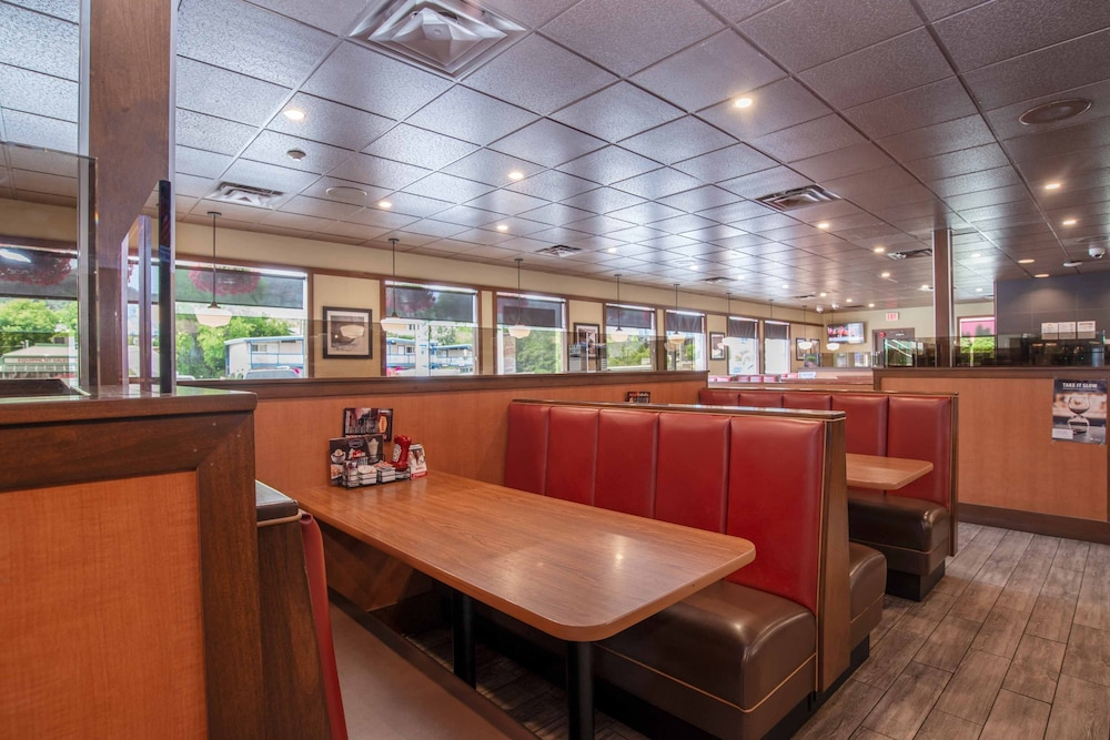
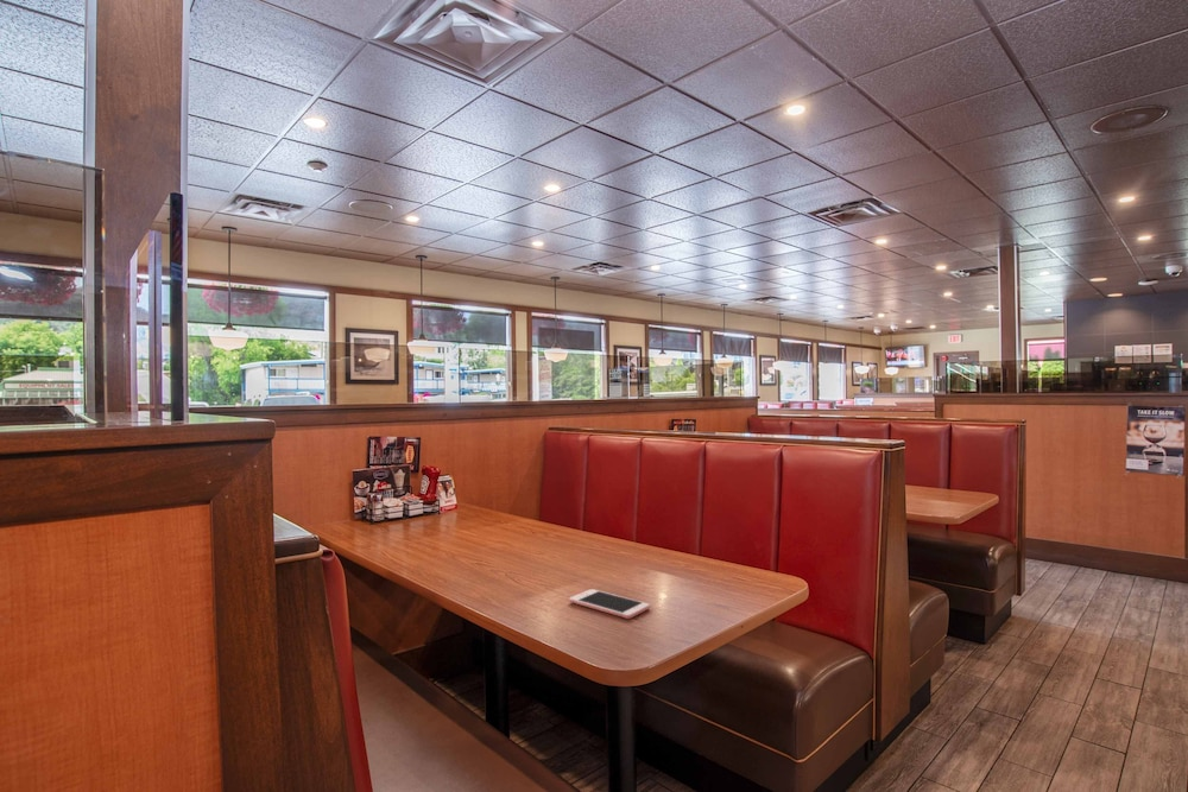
+ cell phone (608, 602)
